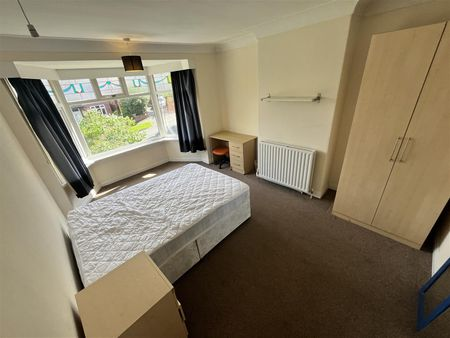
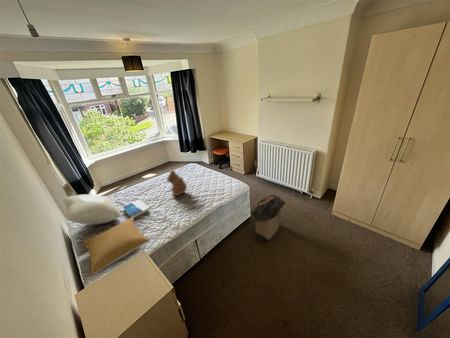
+ laundry hamper (268, 212)
+ pillow (115, 241)
+ pillow (93, 208)
+ book (136, 208)
+ teddy bear (175, 182)
